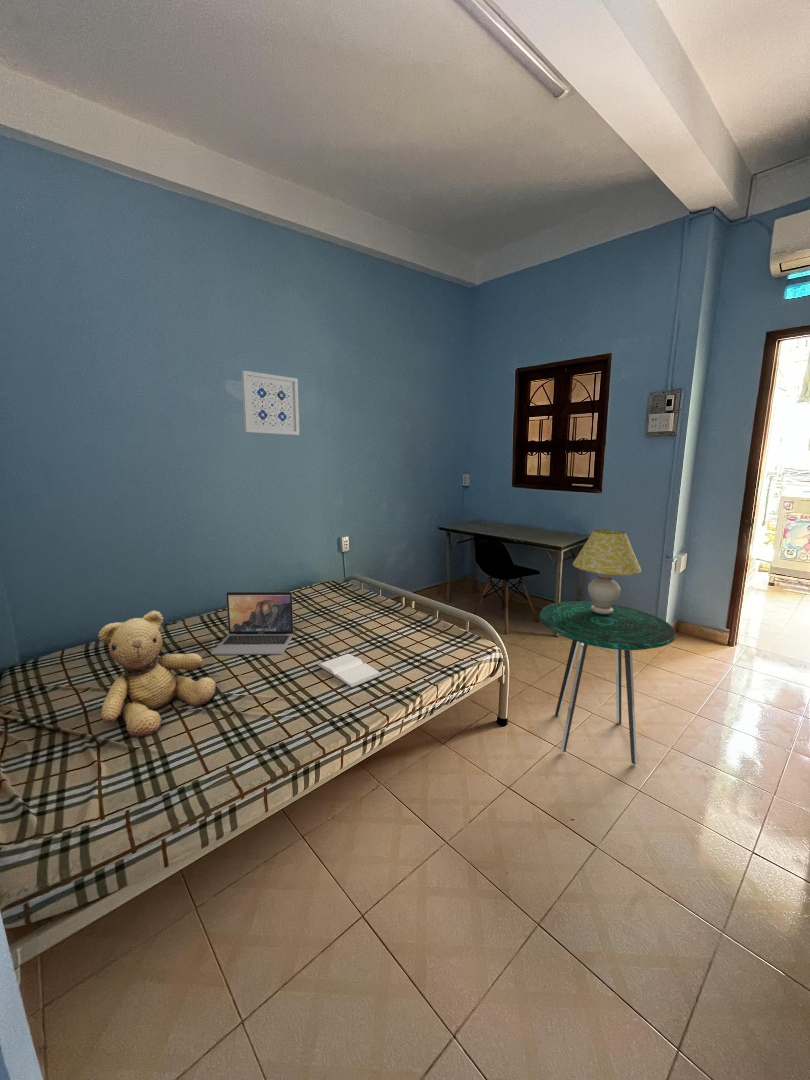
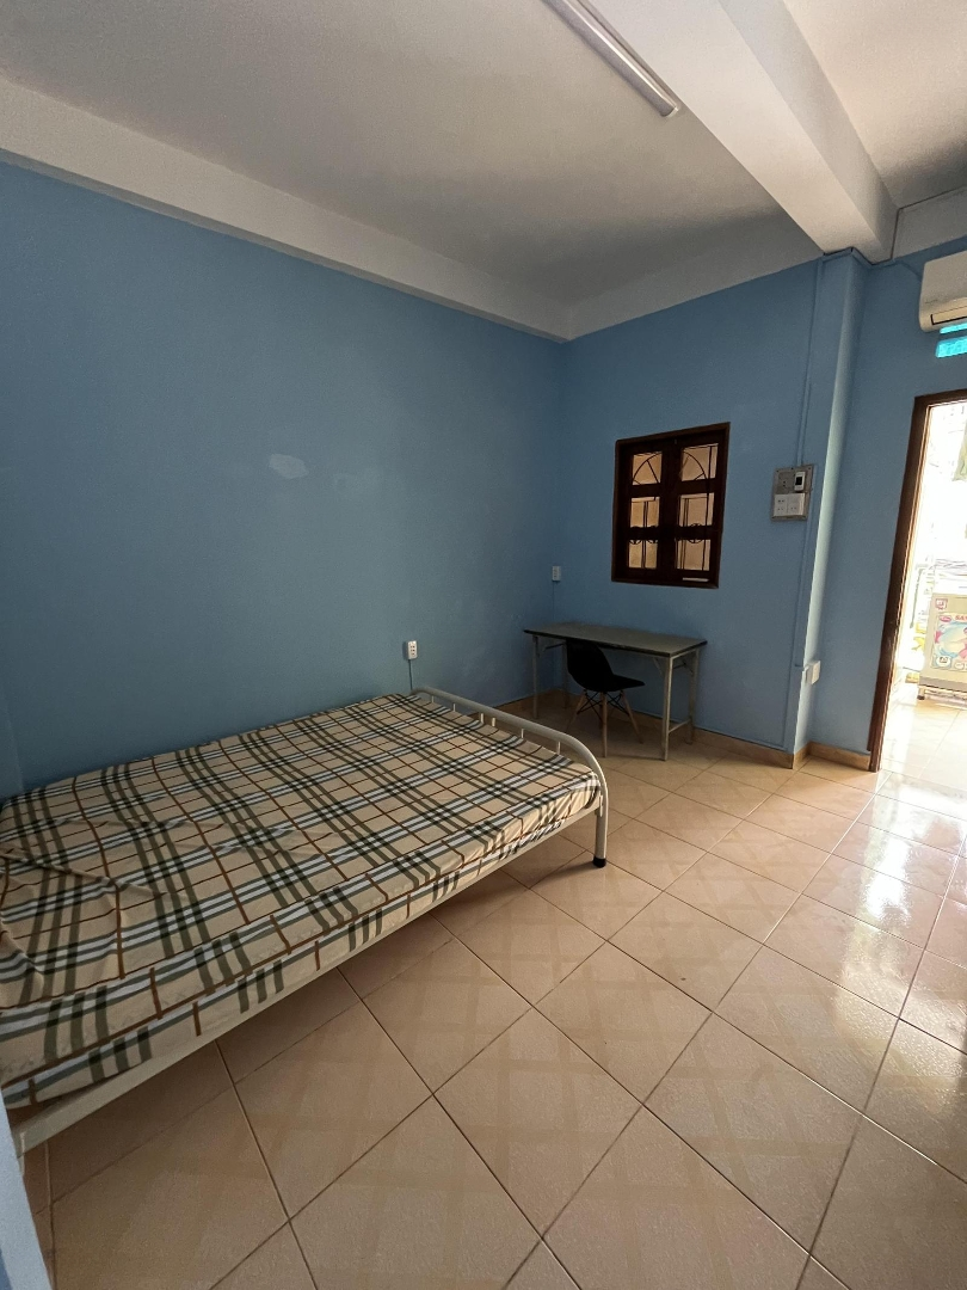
- teddy bear (155, 664)
- book (348, 667)
- side table (580, 678)
- table lamp (605, 572)
- laptop (253, 622)
- wall art (271, 404)
